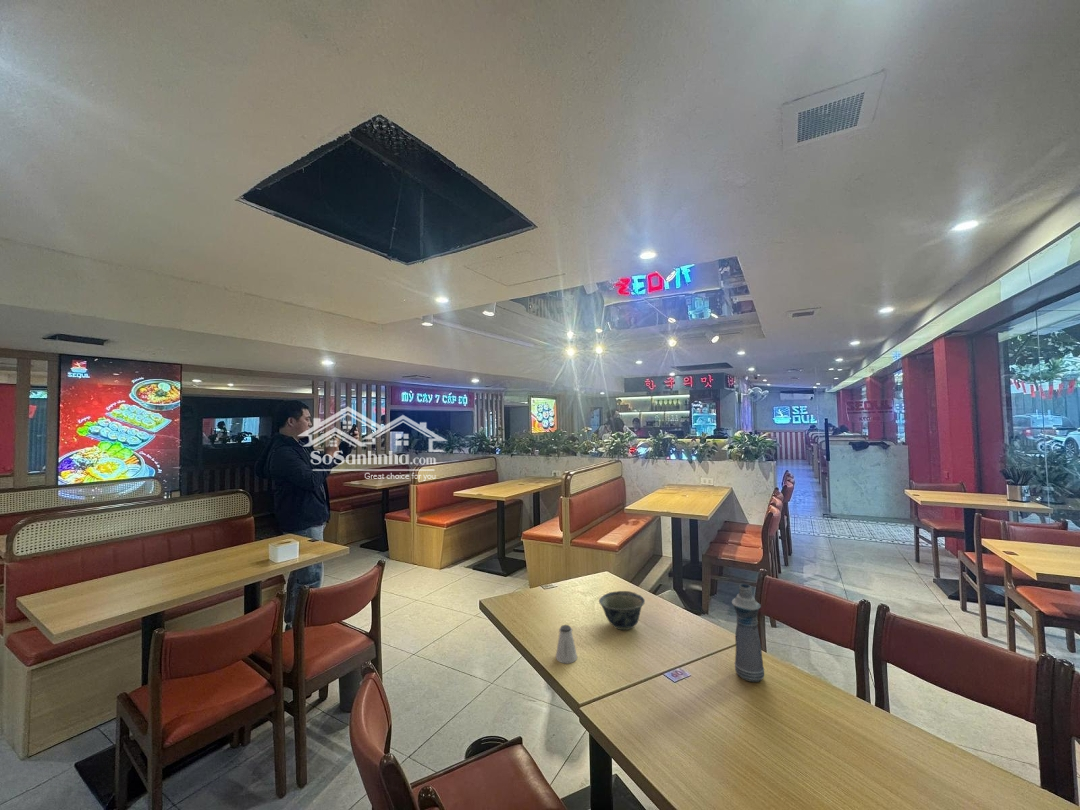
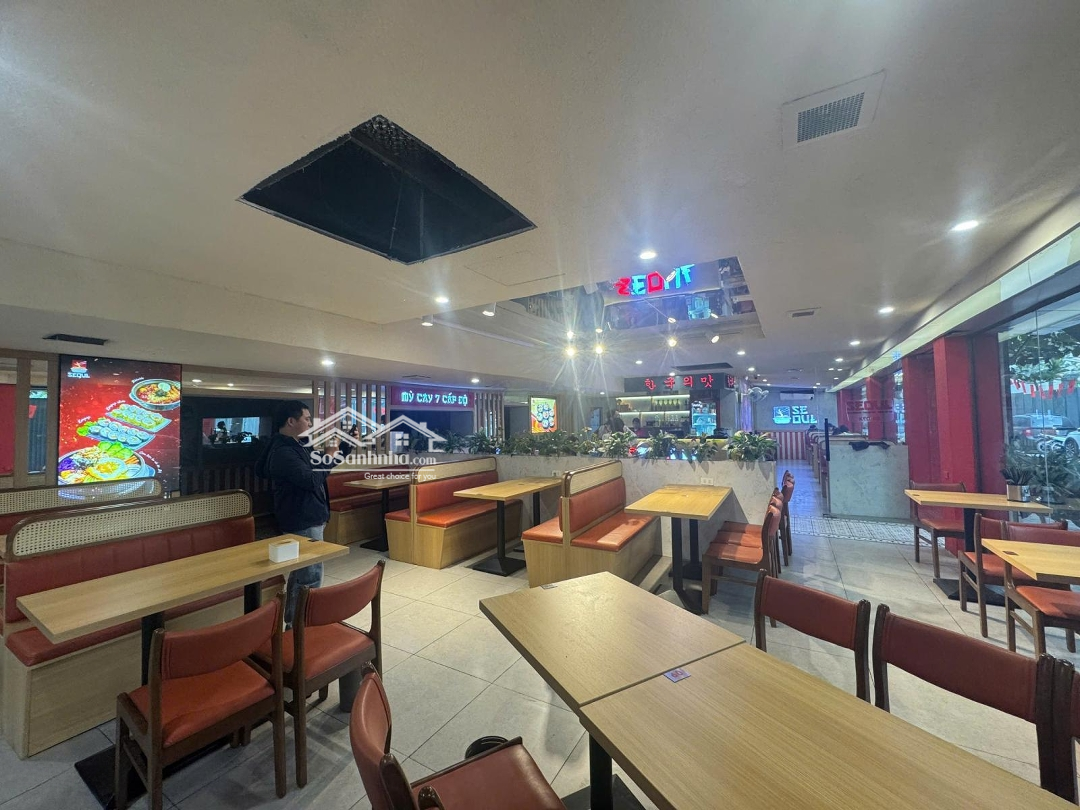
- bowl (622, 611)
- bottle (747, 630)
- saltshaker (566, 642)
